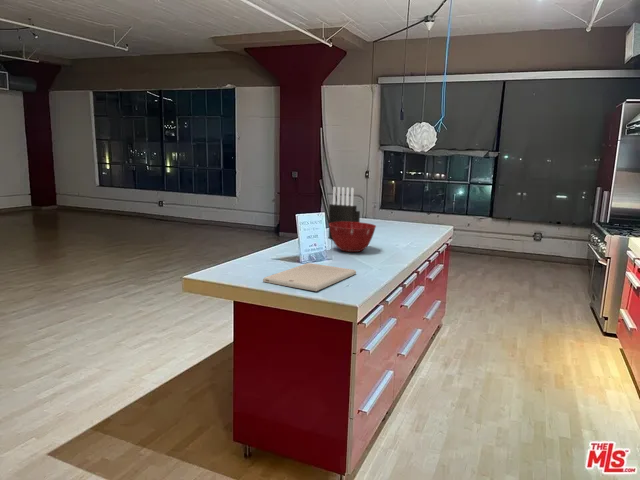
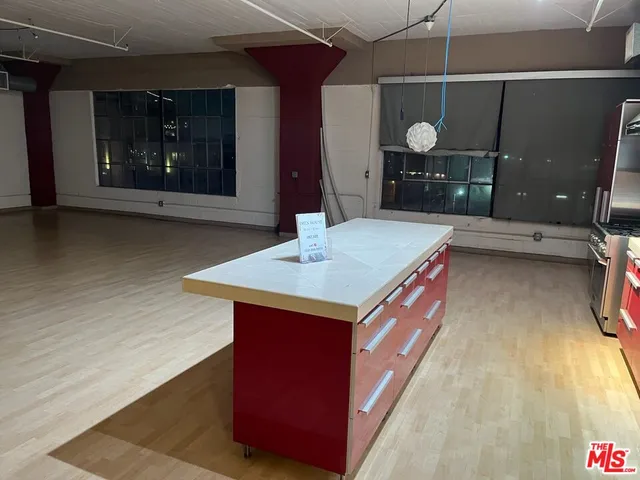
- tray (311, 275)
- knife block (345, 213)
- mixing bowl (351, 237)
